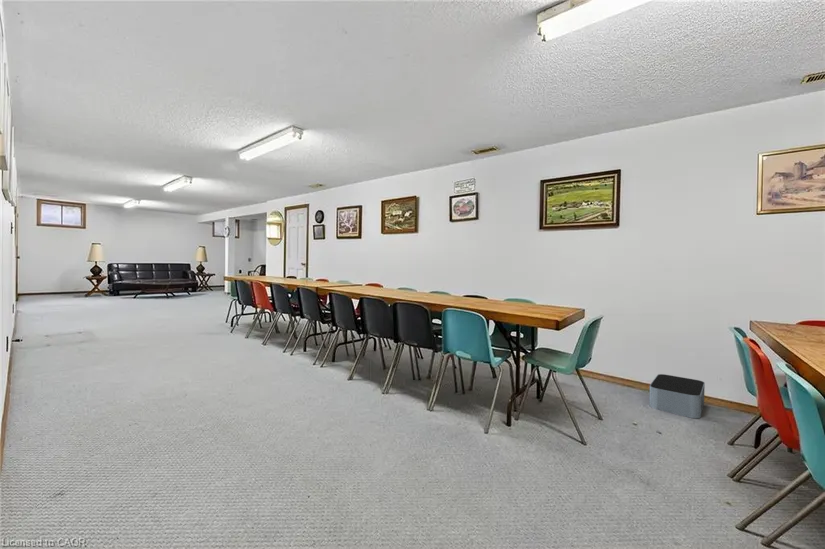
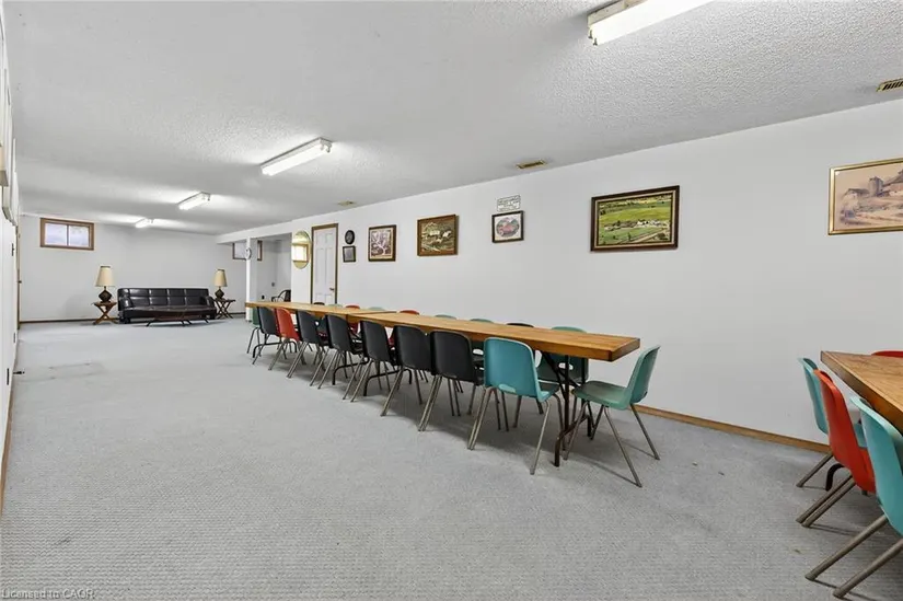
- storage bin (677, 394)
